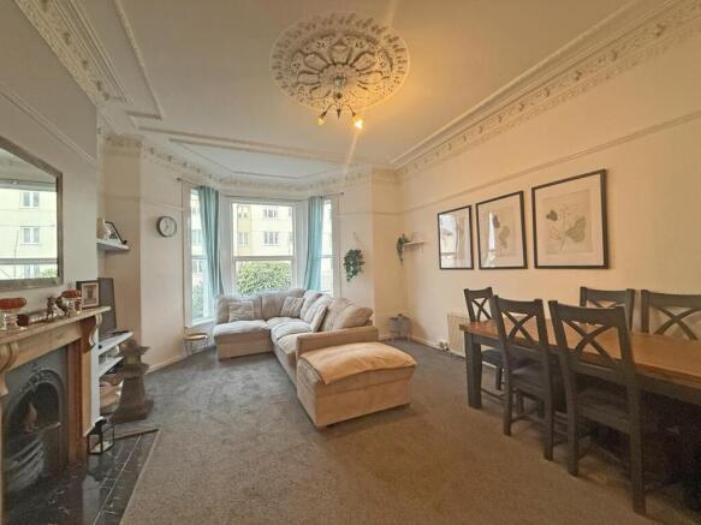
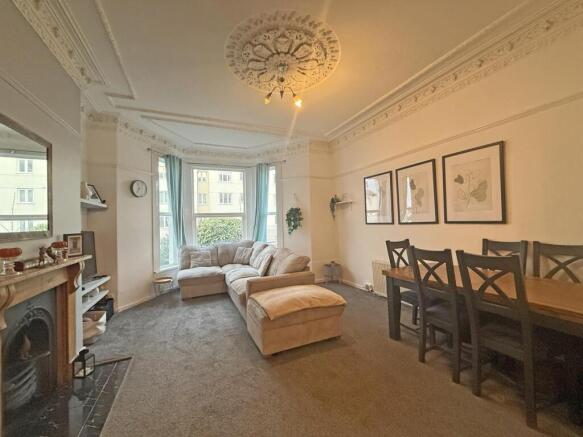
- lantern (132, 376)
